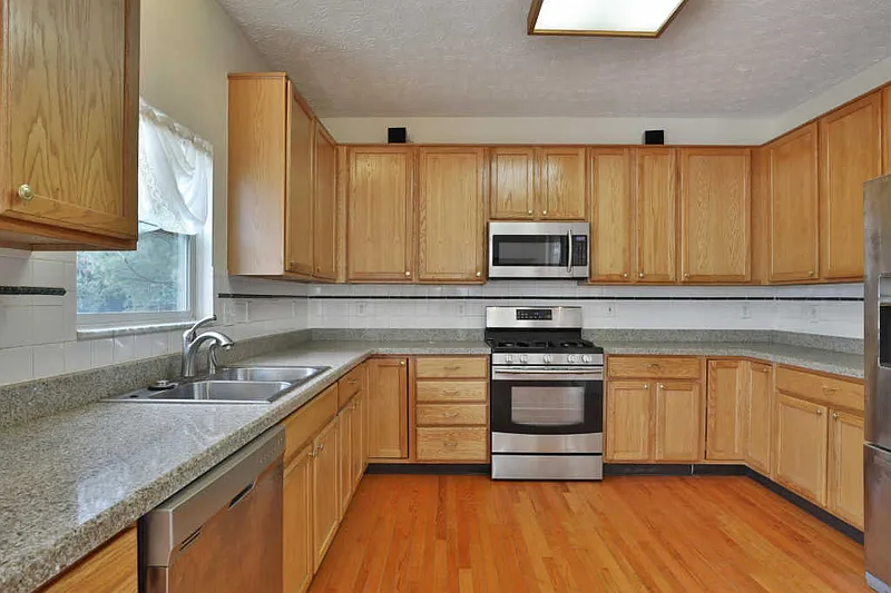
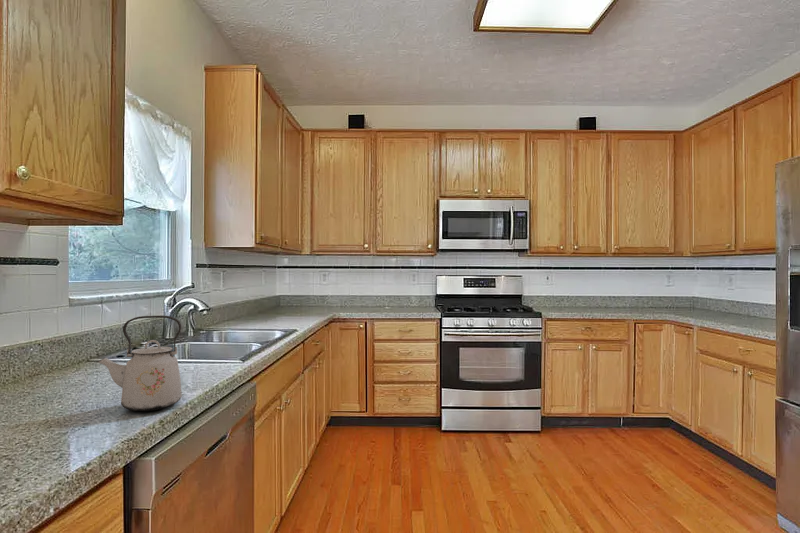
+ kettle (140, 361)
